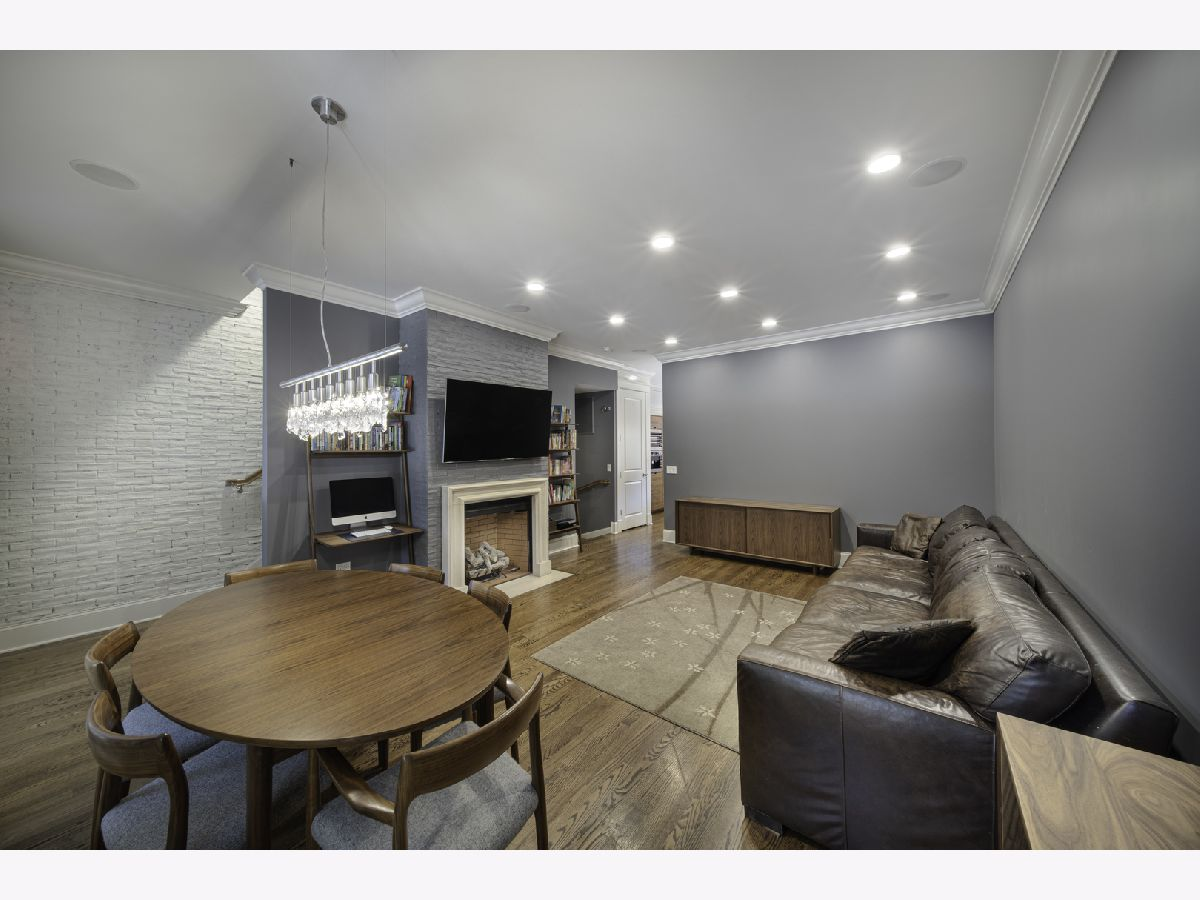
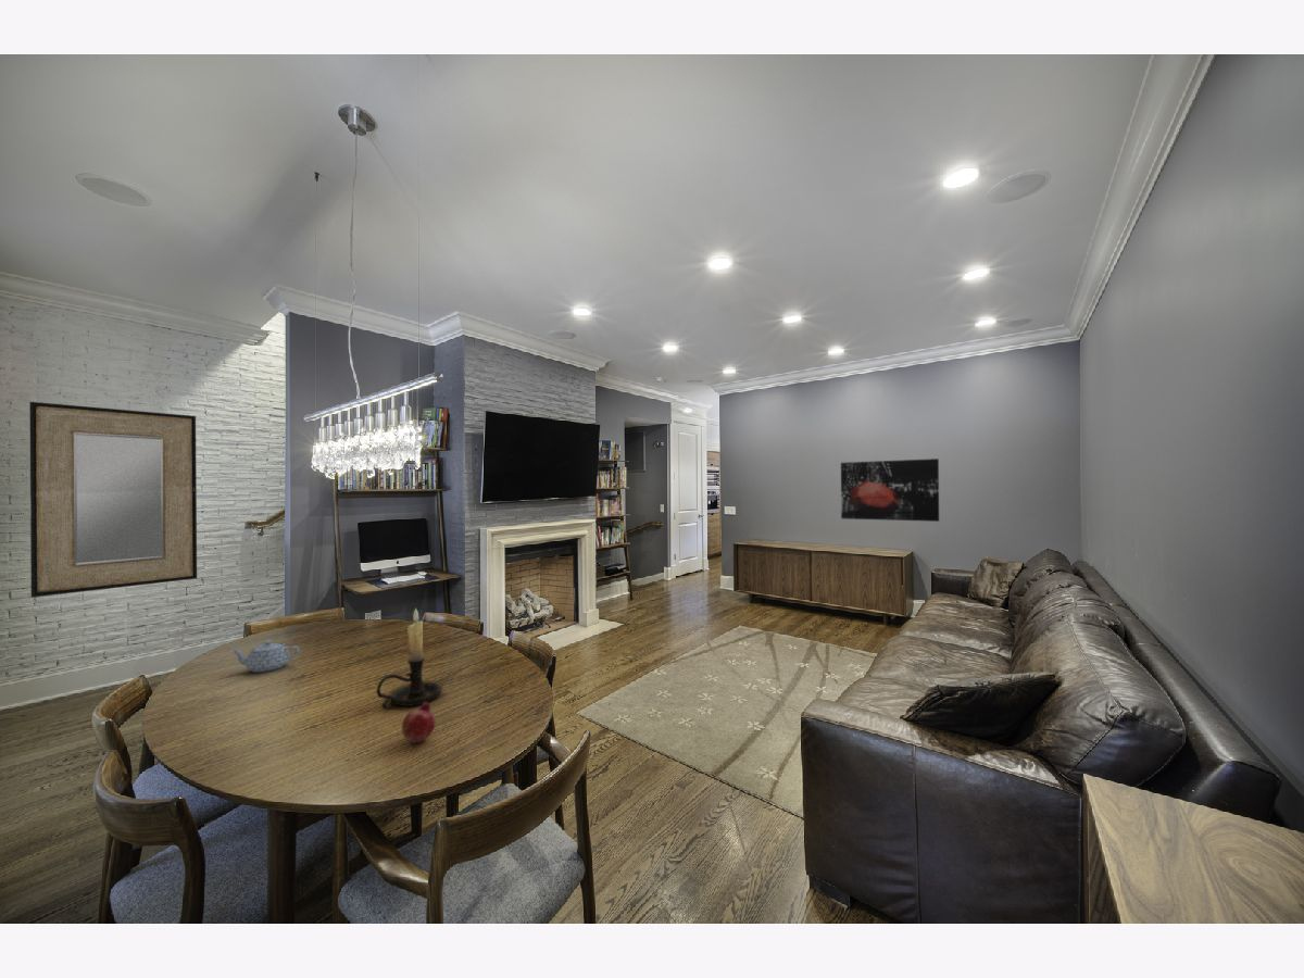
+ candle holder (409, 654)
+ fruit (418, 723)
+ teapot (265, 654)
+ wall art (887, 490)
+ home mirror (121, 498)
